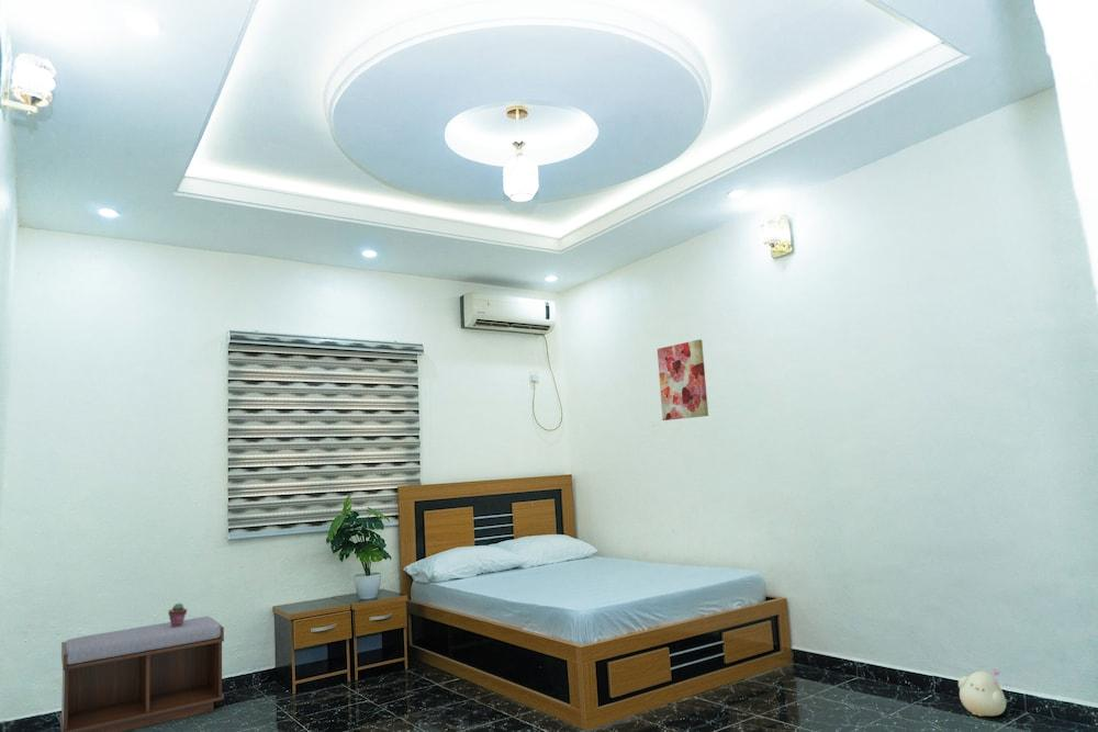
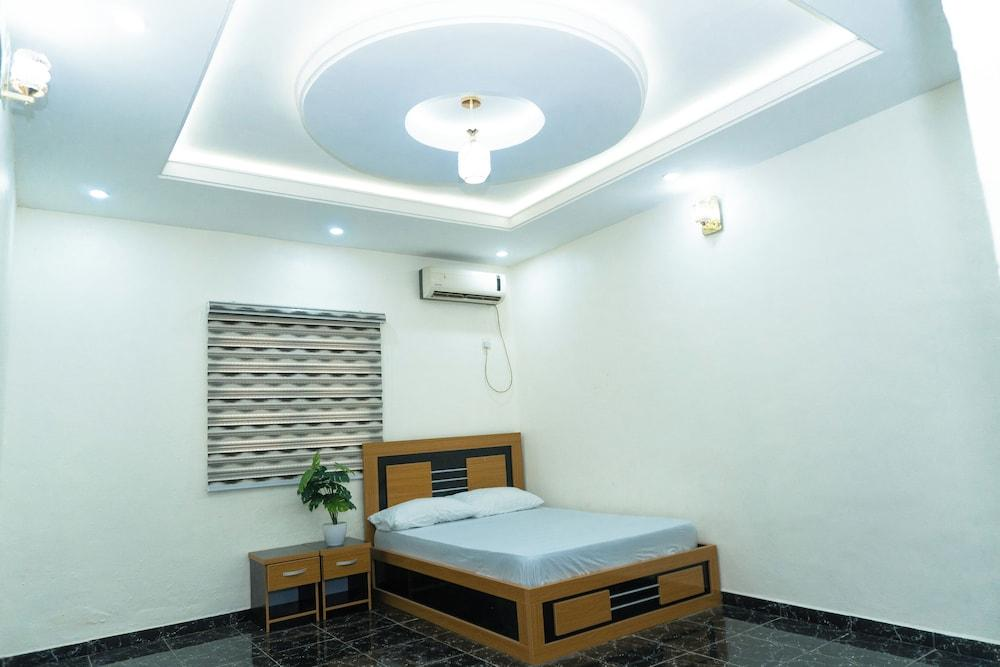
- plush toy (984, 688)
- wall art (681, 381)
- bench (144, 673)
- potted succulent (177, 613)
